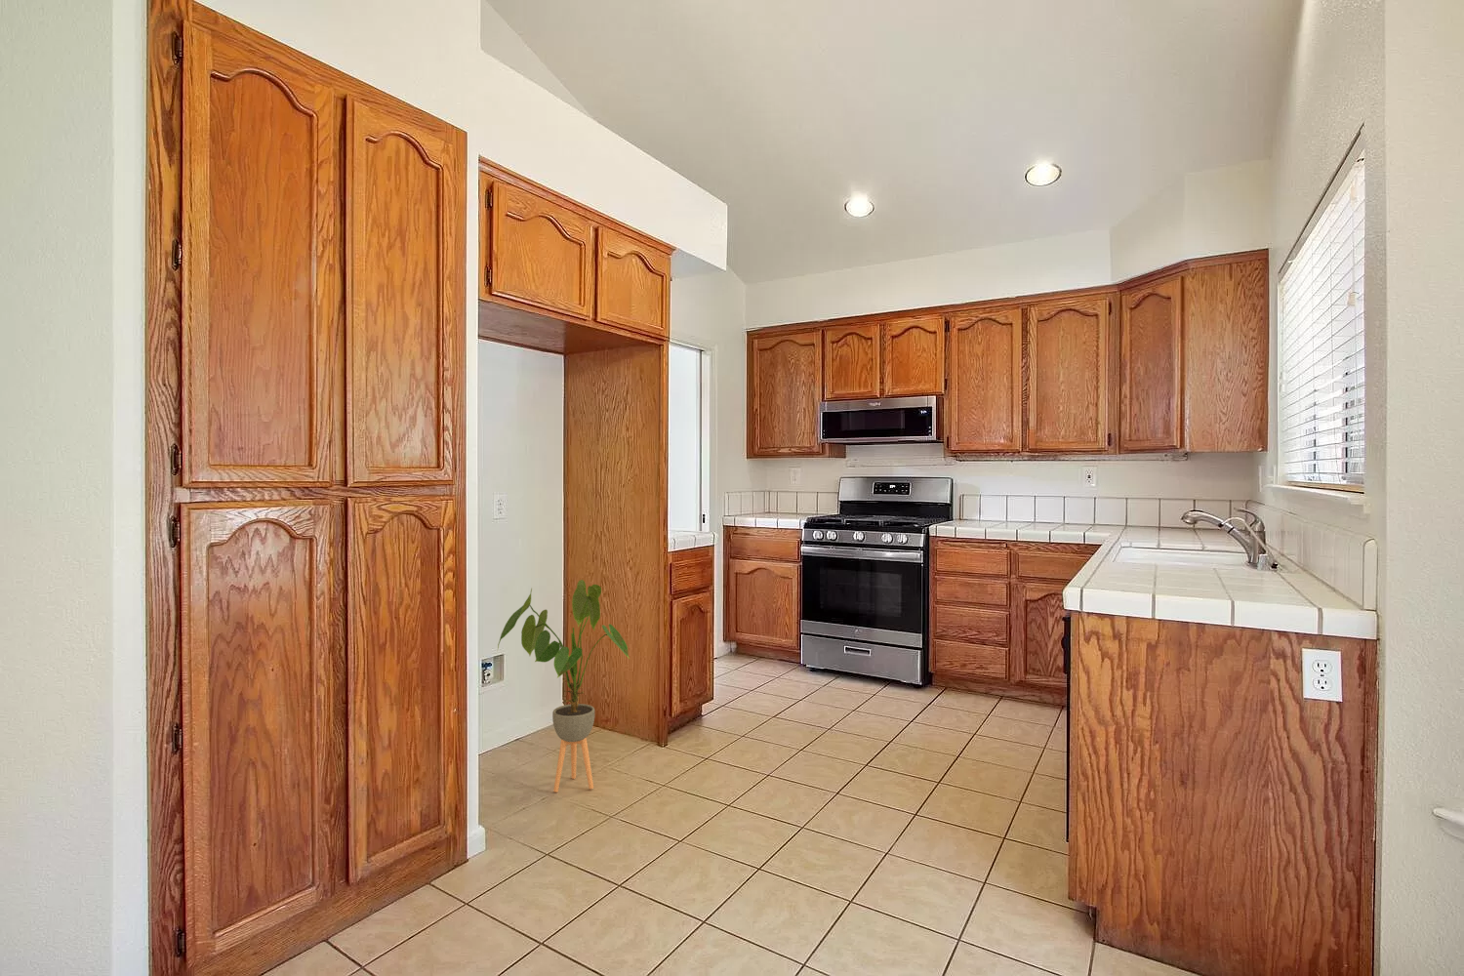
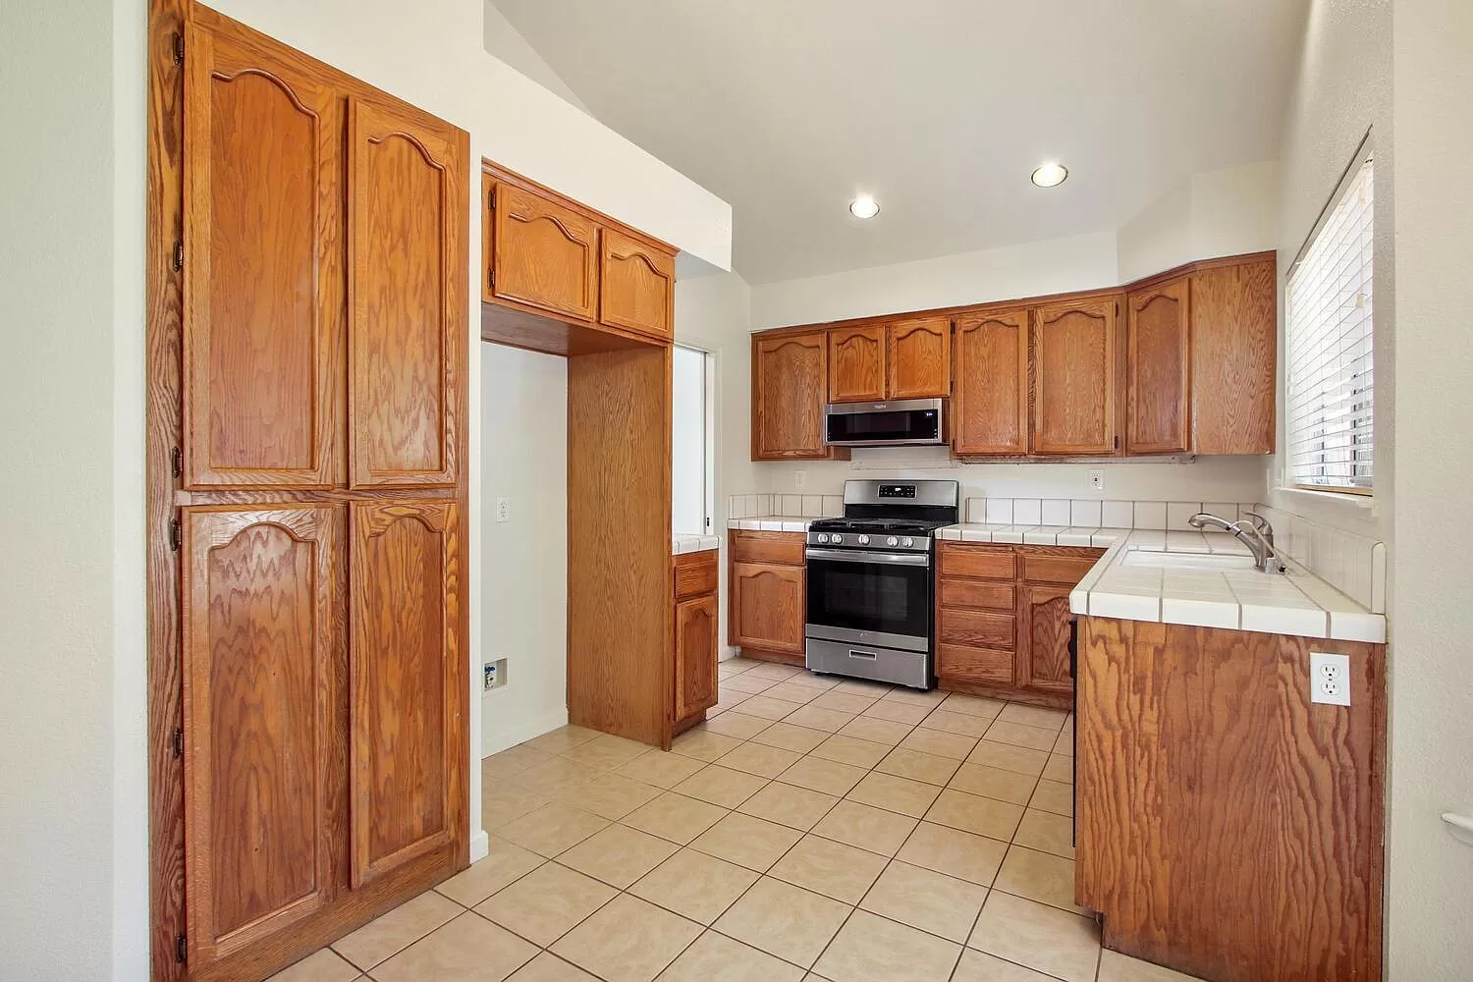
- house plant (563, 681)
